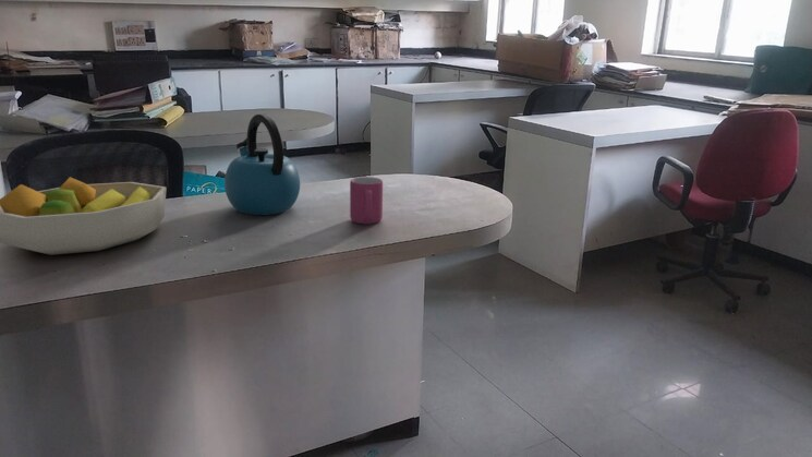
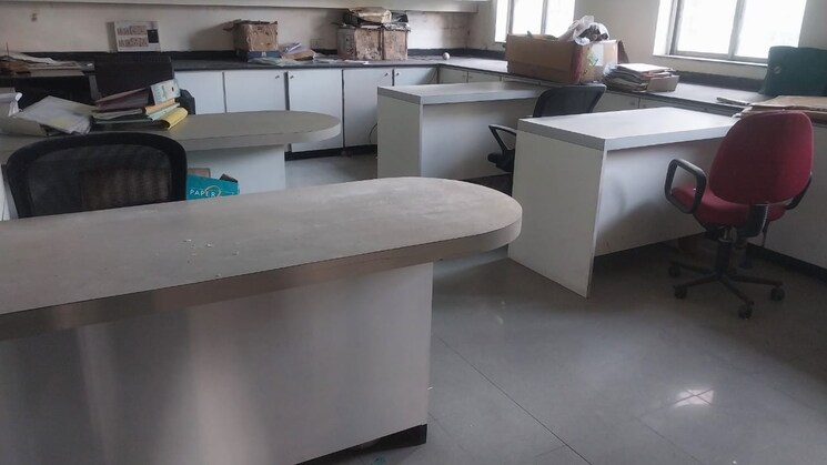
- mug (366, 202)
- fruit bowl (84, 208)
- kettle (259, 161)
